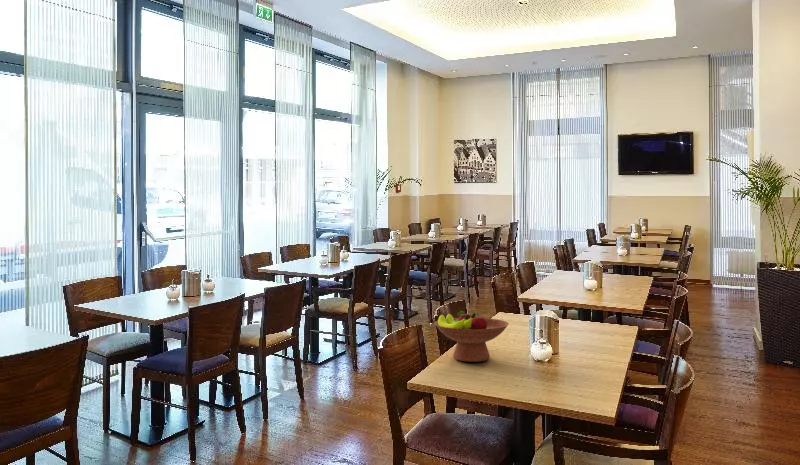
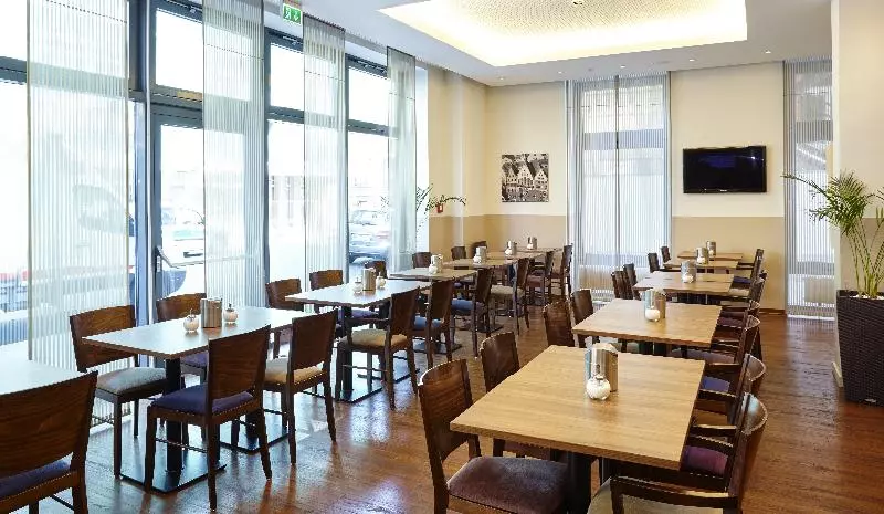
- fruit bowl (471, 333)
